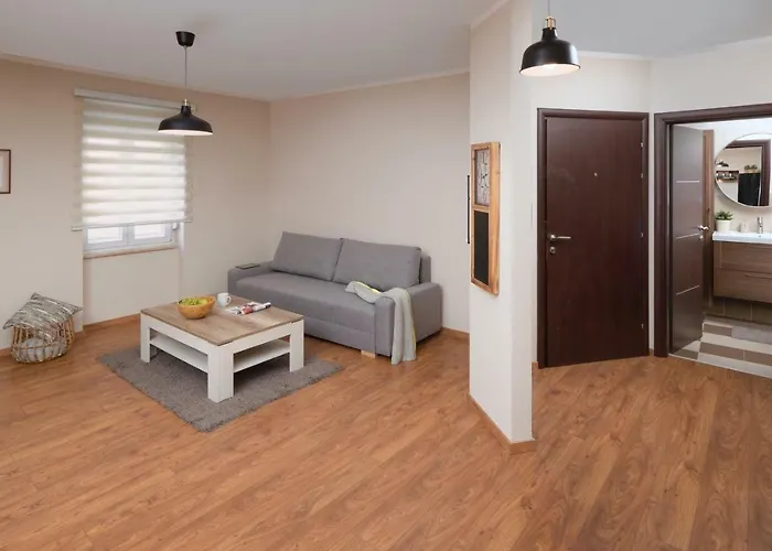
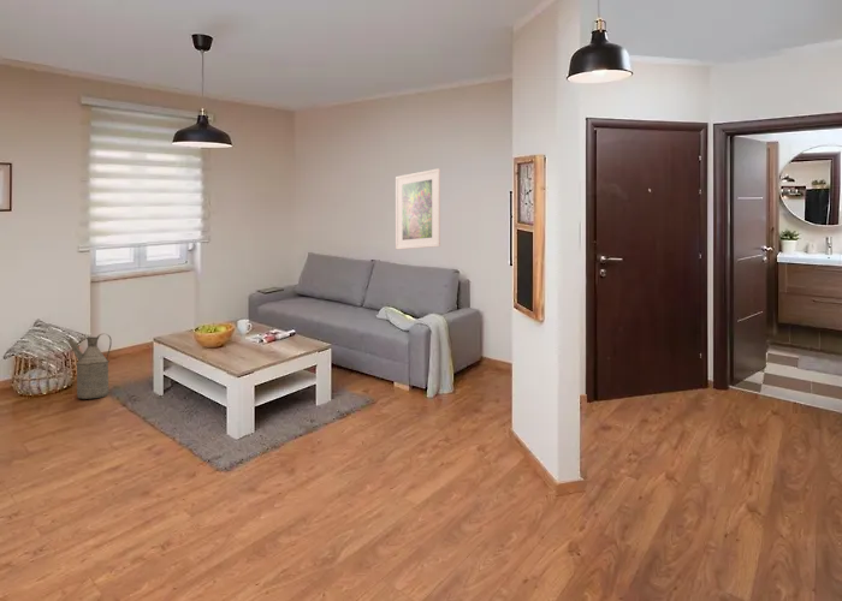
+ watering can (90, 364)
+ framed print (416, 210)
